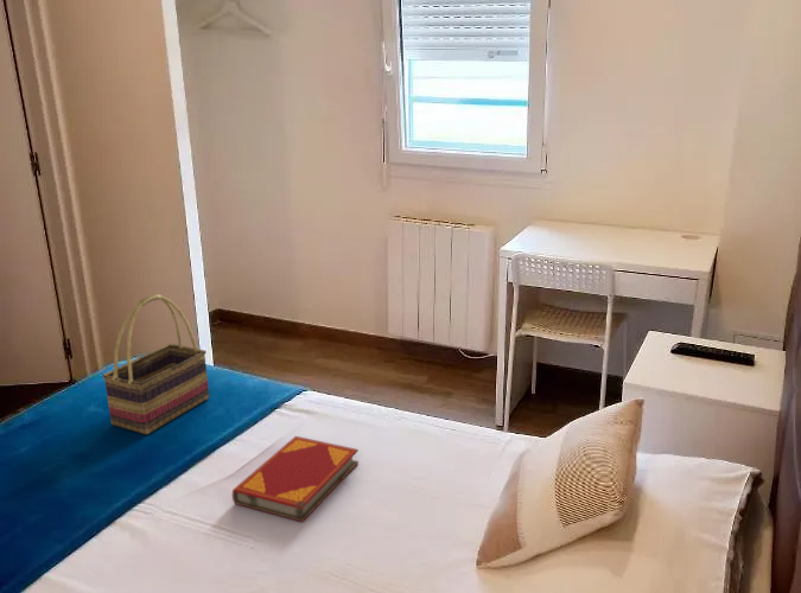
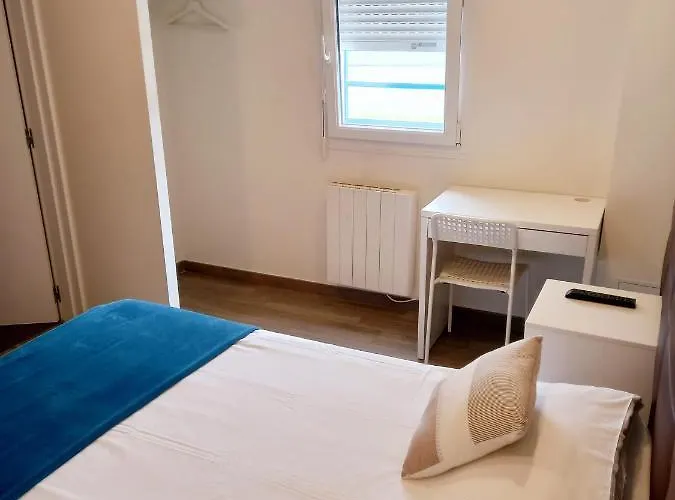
- woven basket (154, 355)
- hardback book (298, 474)
